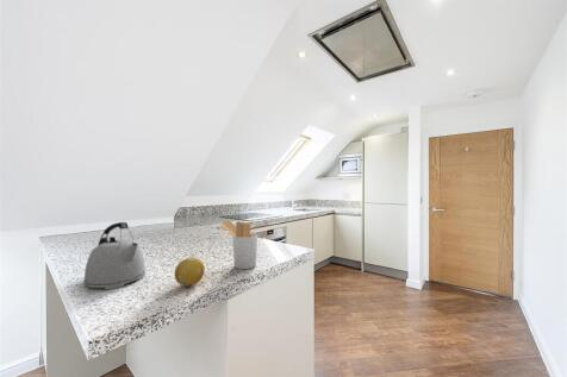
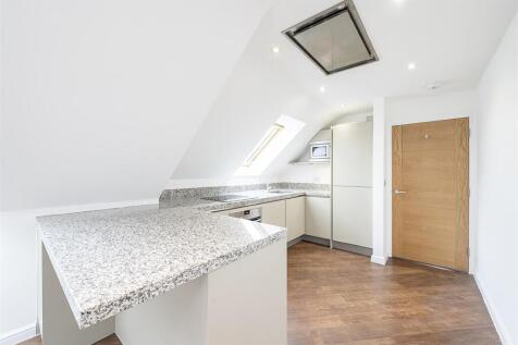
- fruit (189, 271)
- kettle (117, 250)
- utensil holder (238, 241)
